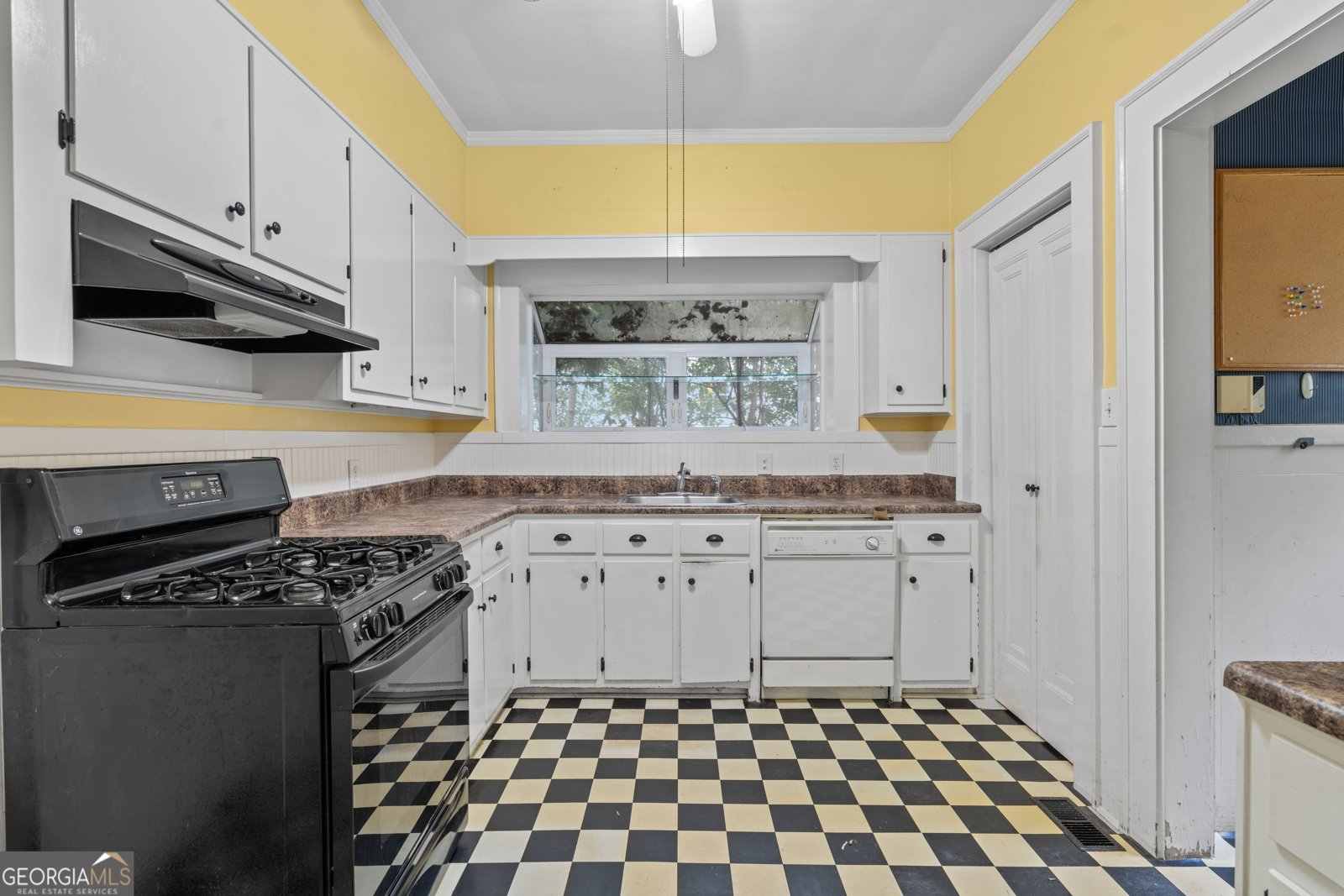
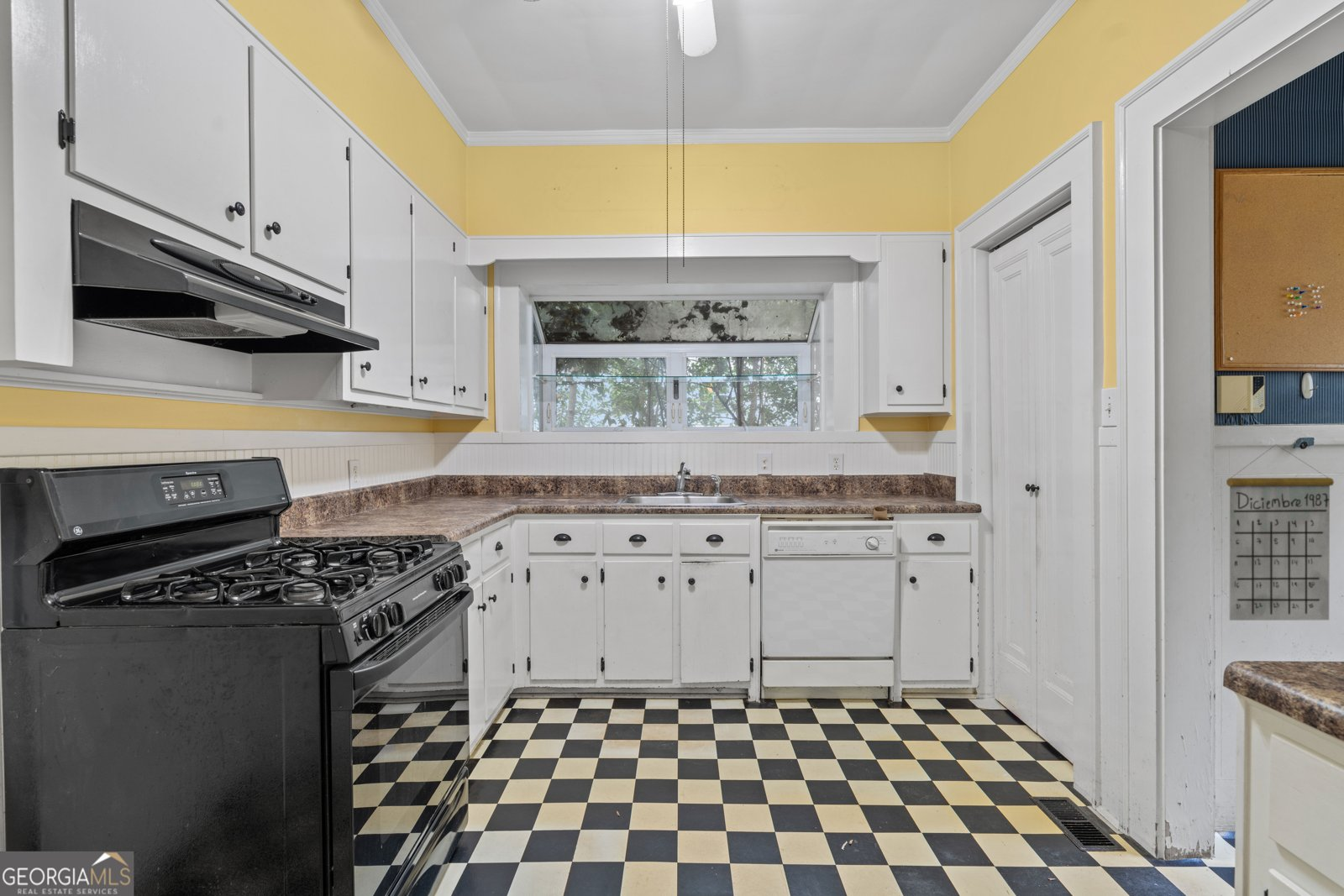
+ calendar (1279, 532)
